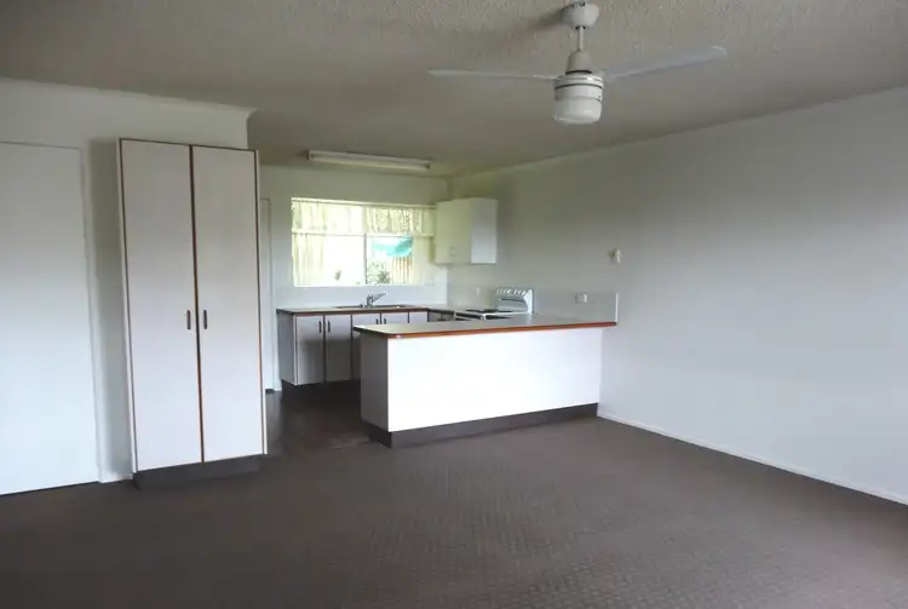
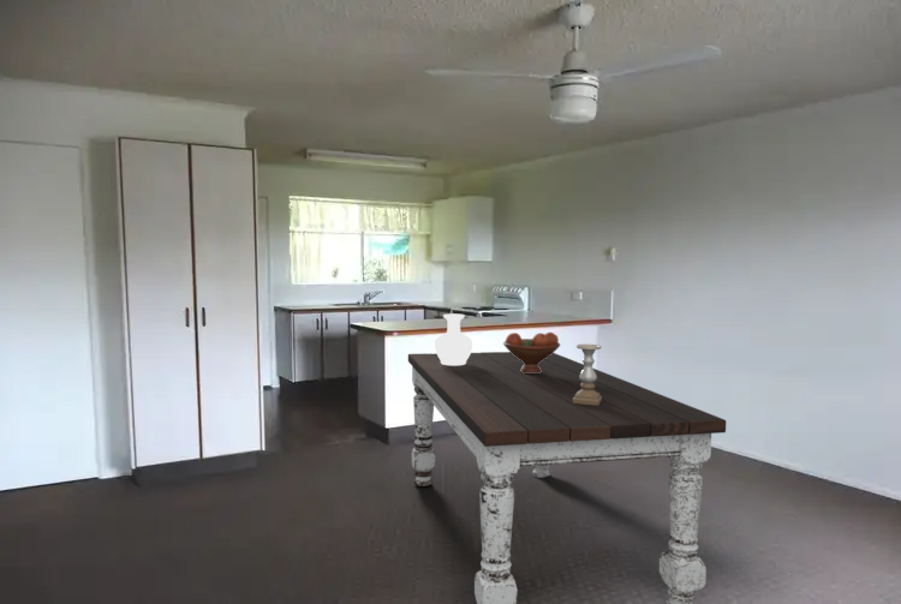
+ dining table (525, 455)
+ fruit bowl (531, 351)
+ candle holder (587, 373)
+ vase (453, 339)
